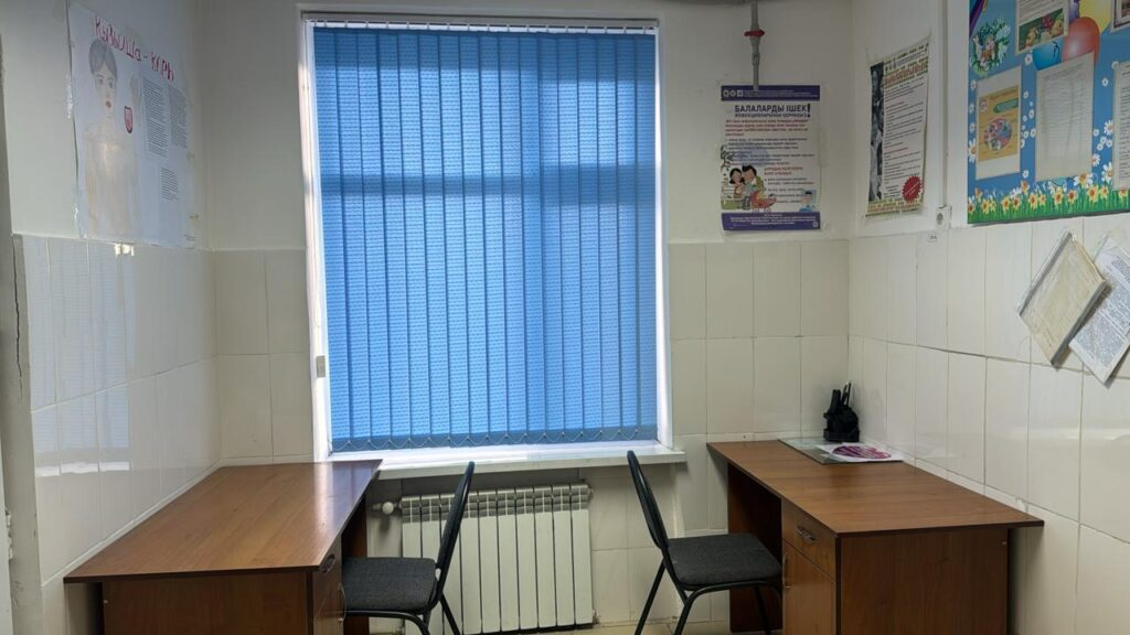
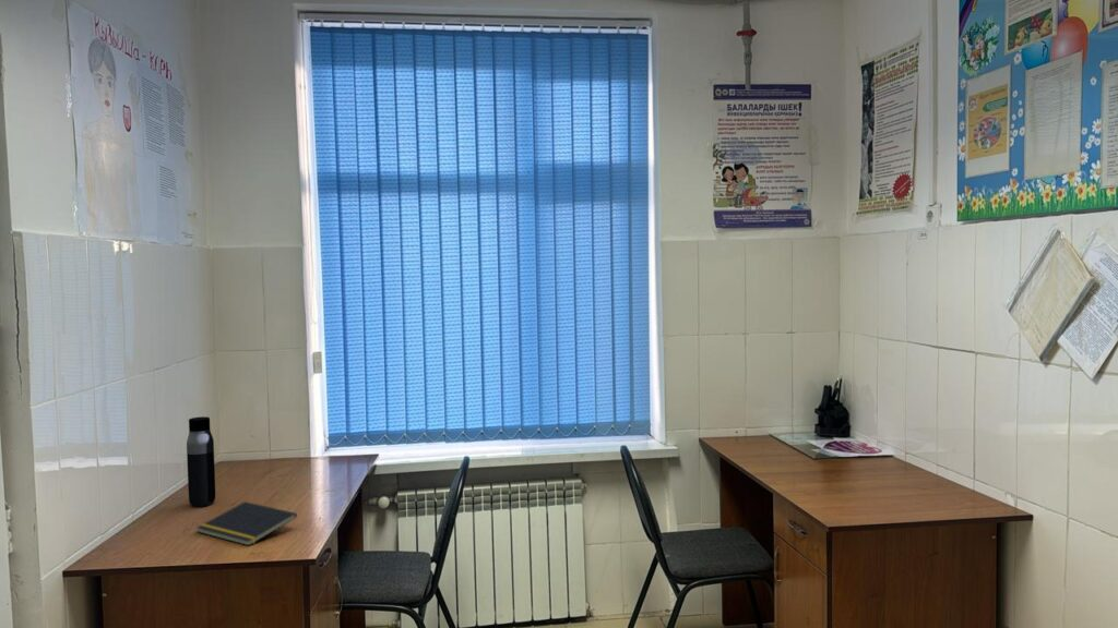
+ water bottle (201, 461)
+ notepad (247, 522)
